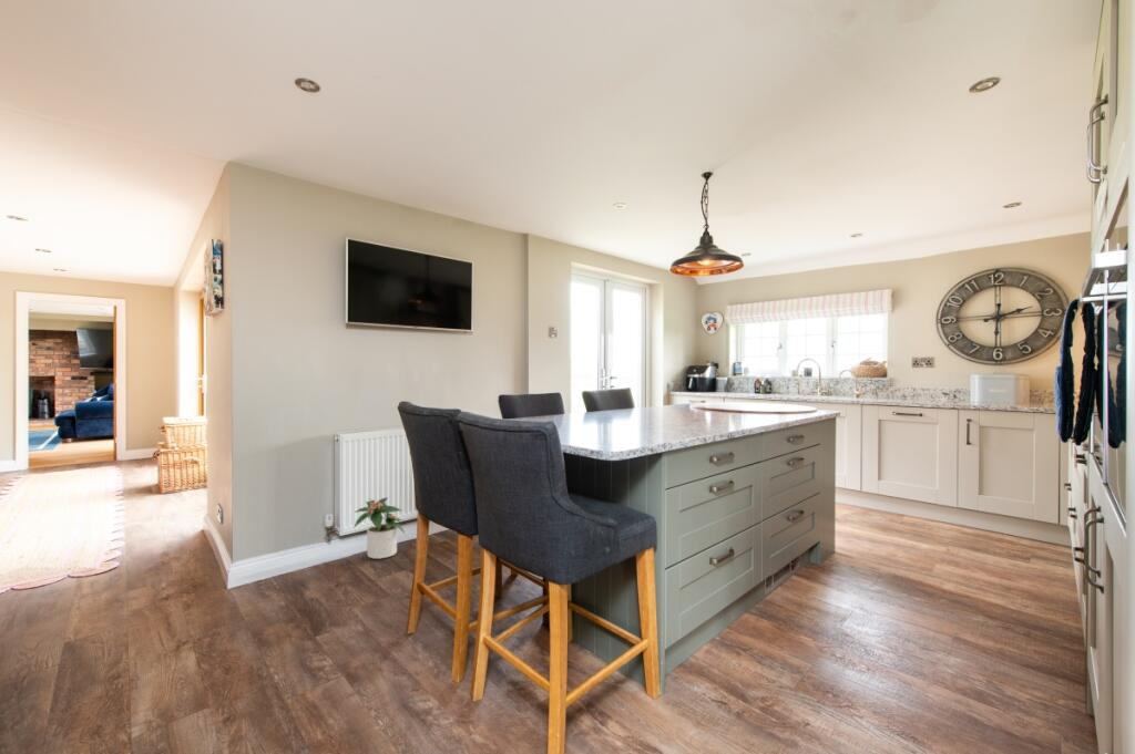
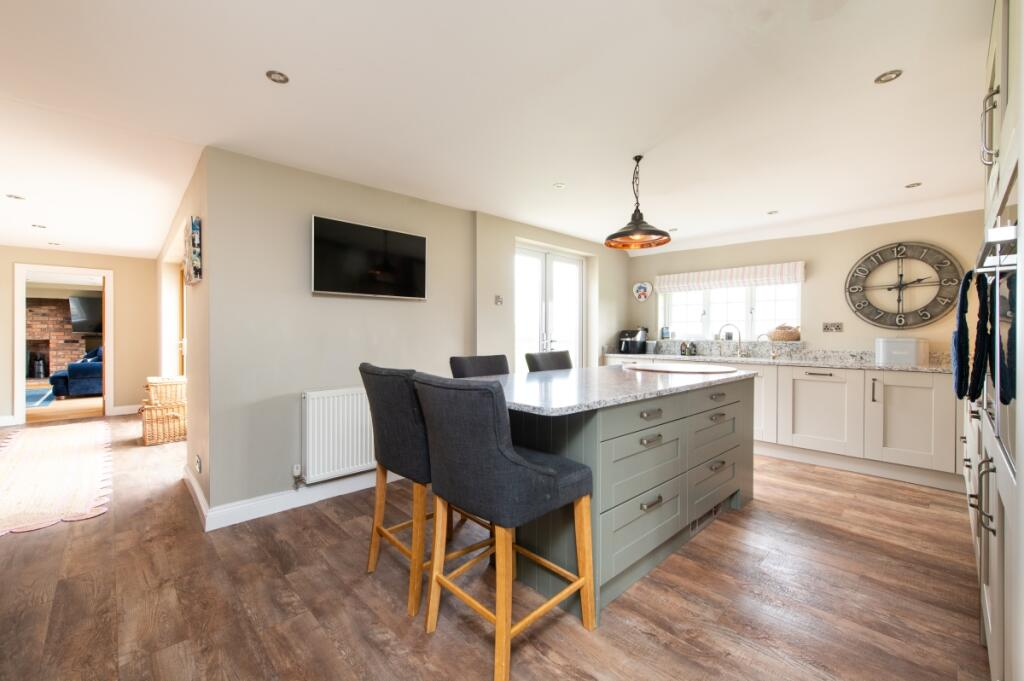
- potted plant (379, 527)
